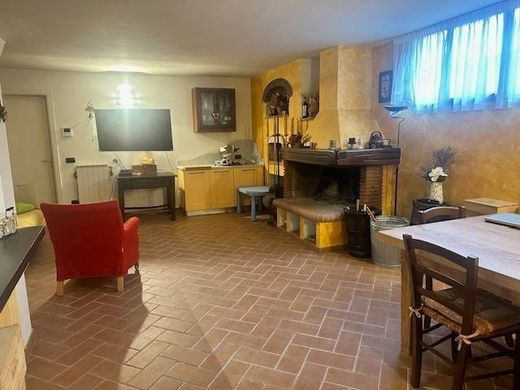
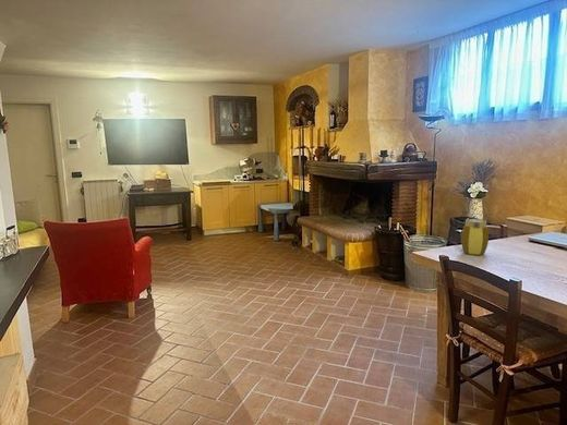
+ jar (474, 236)
